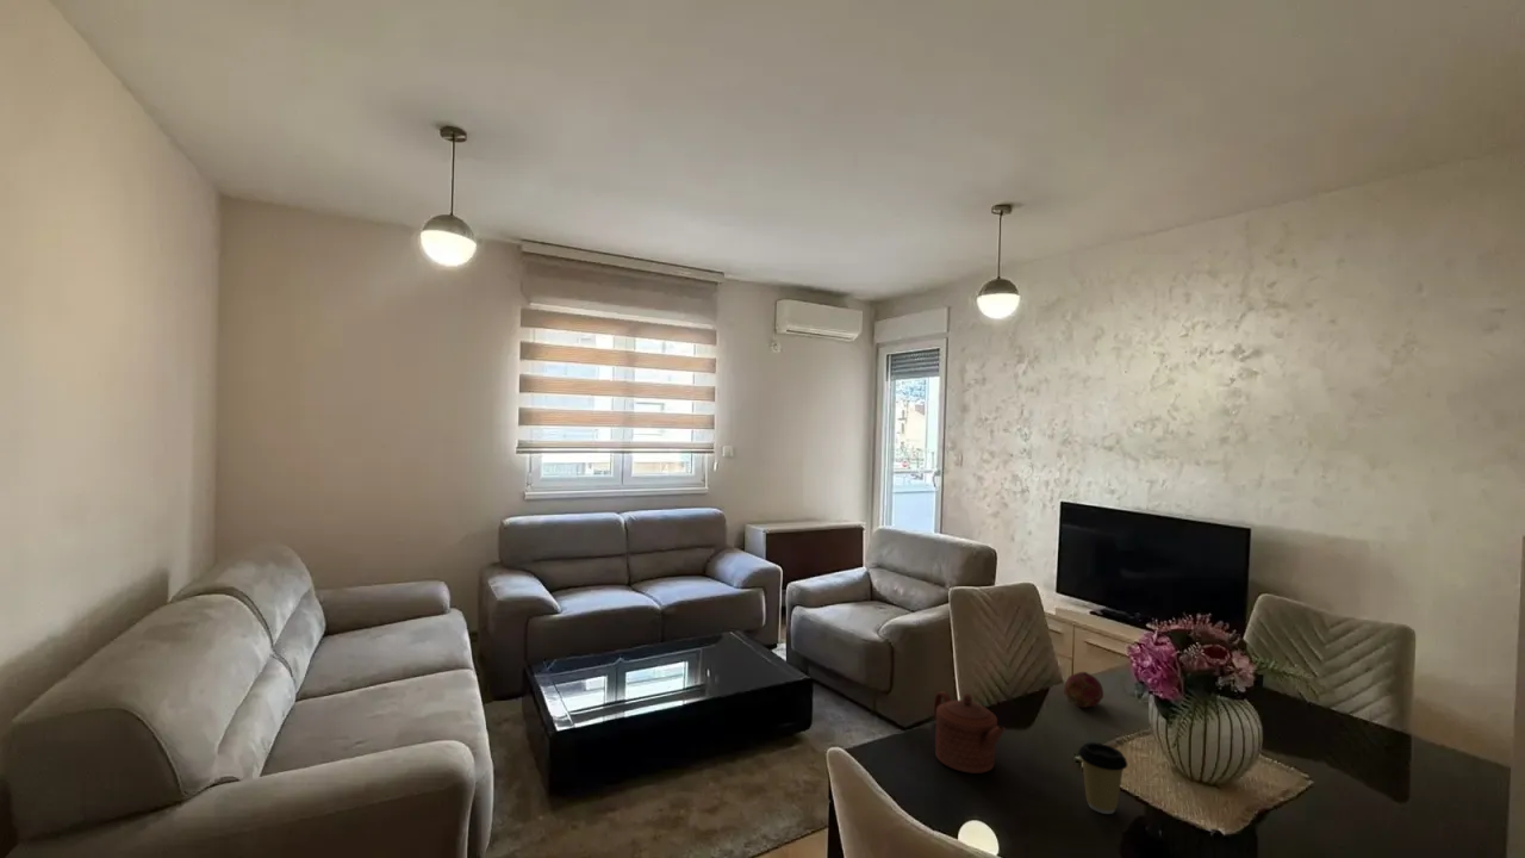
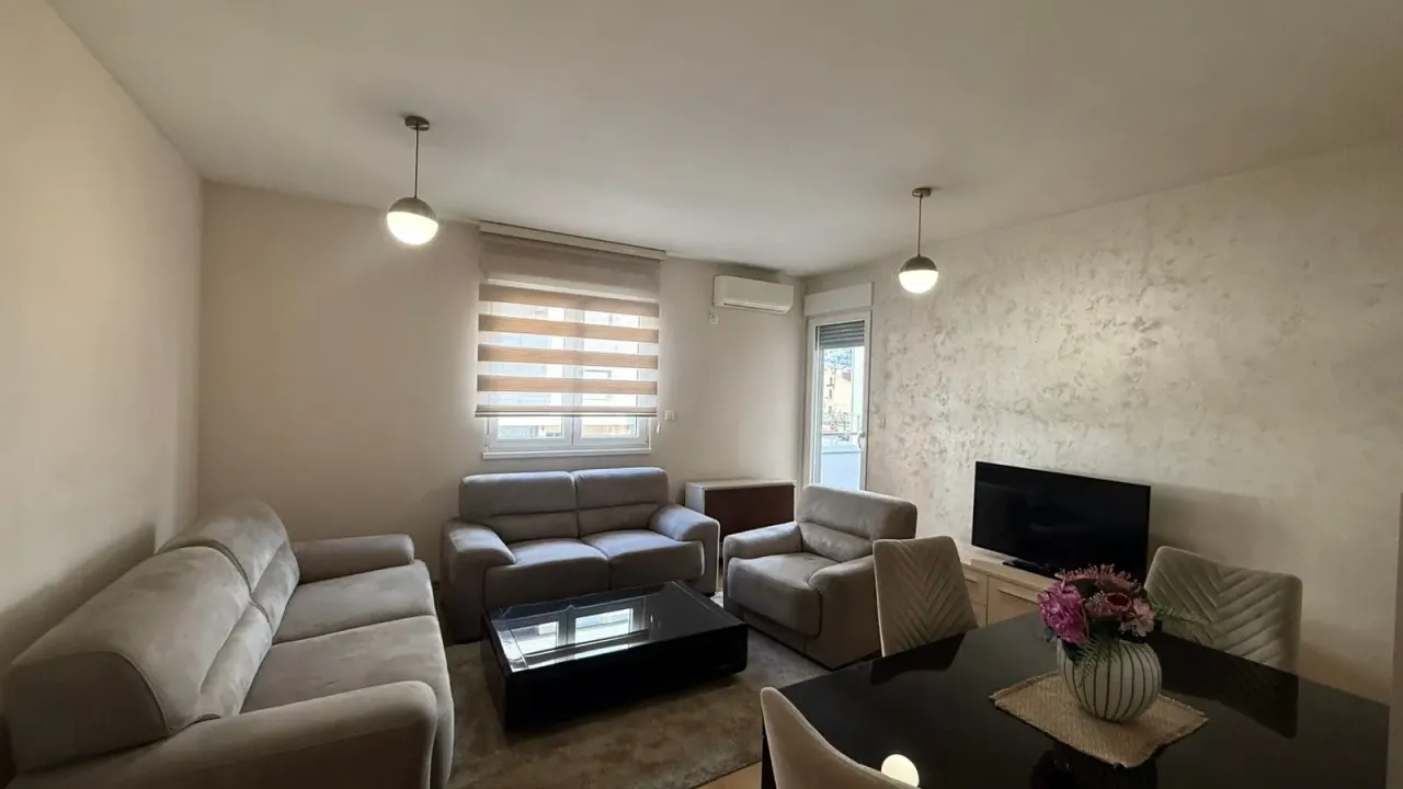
- teapot (966, 727)
- coffee cup (1102, 777)
- fruit (1084, 688)
